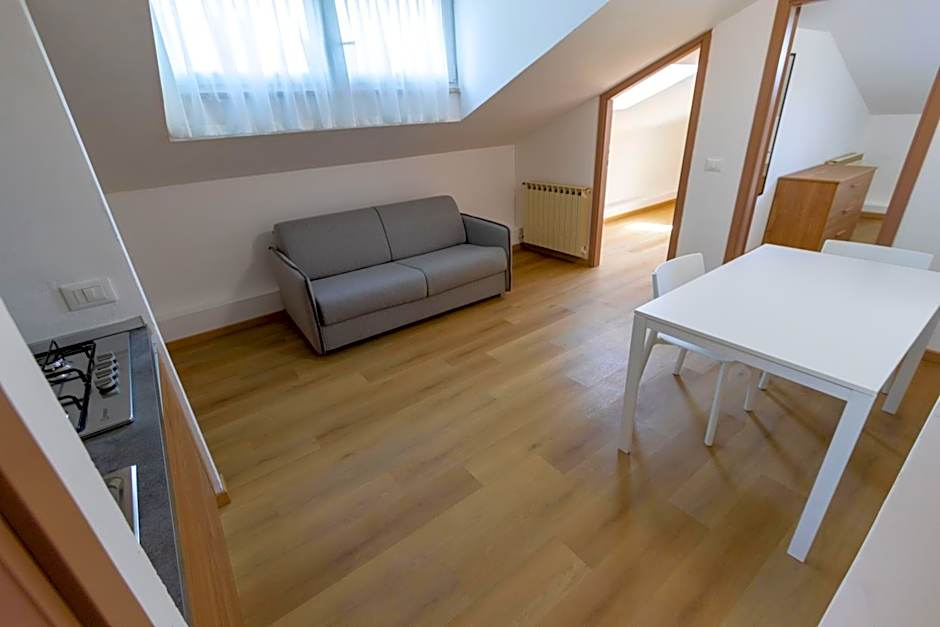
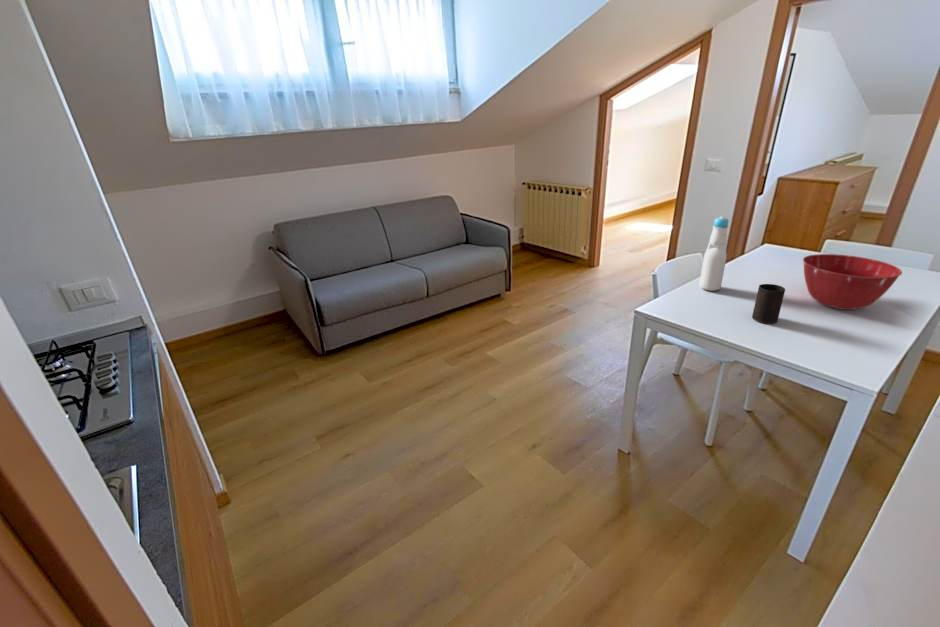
+ bottle (715, 253)
+ cup (768, 303)
+ mixing bowl (844, 284)
